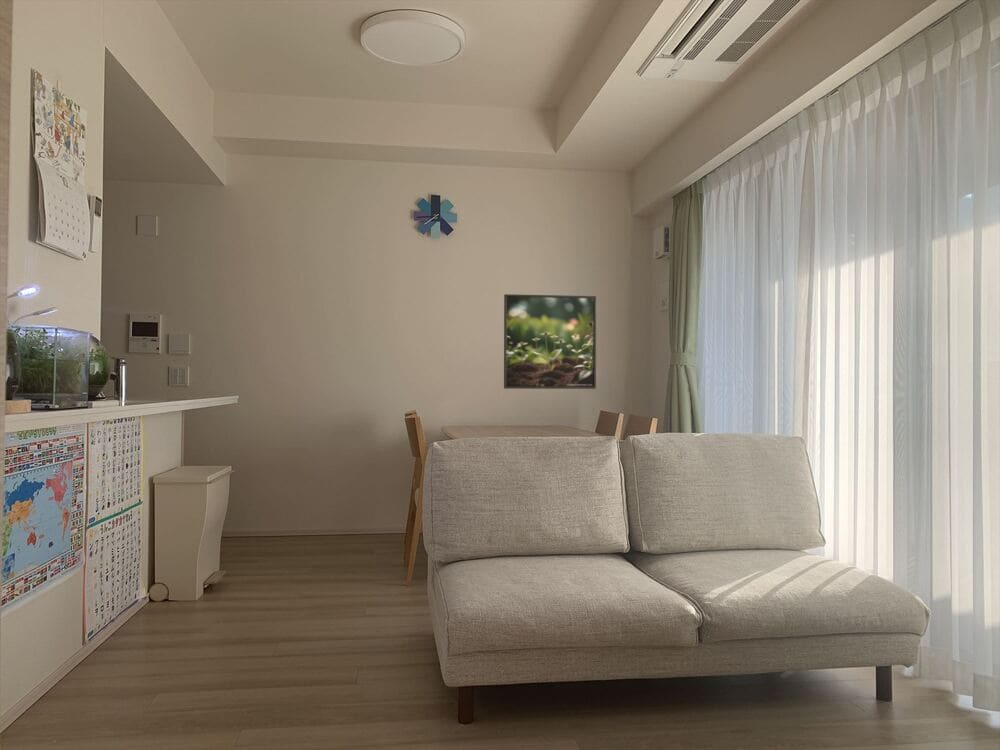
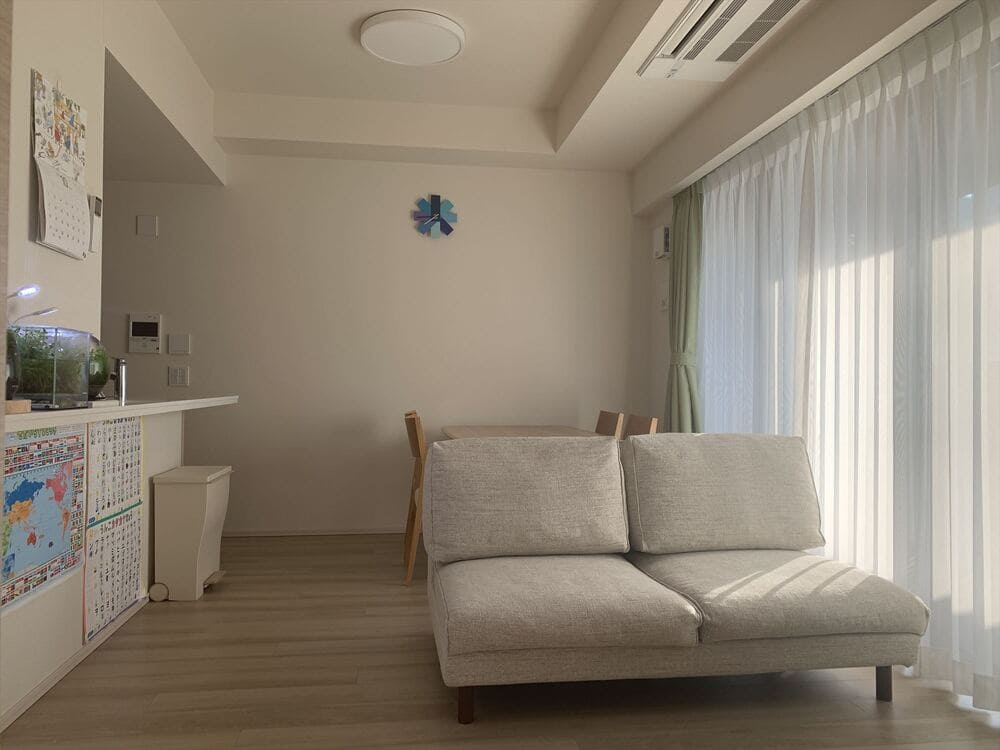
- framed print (550, 341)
